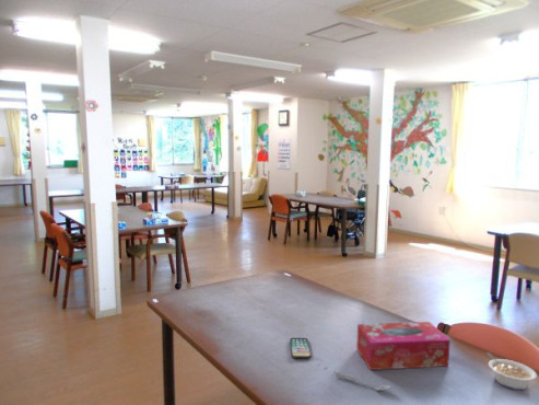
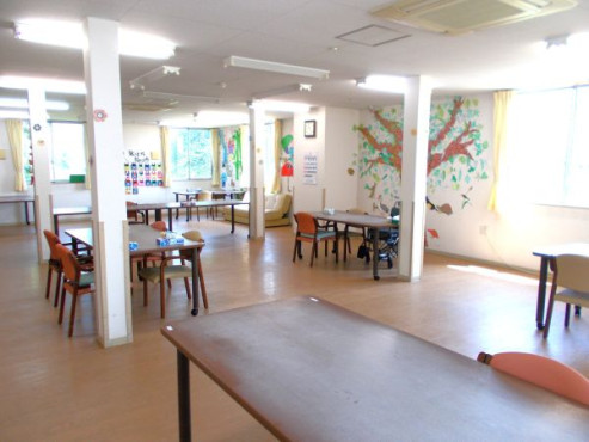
- tissue box (401, 344)
- smartphone (300, 347)
- legume (509, 373)
- spoon (360, 381)
